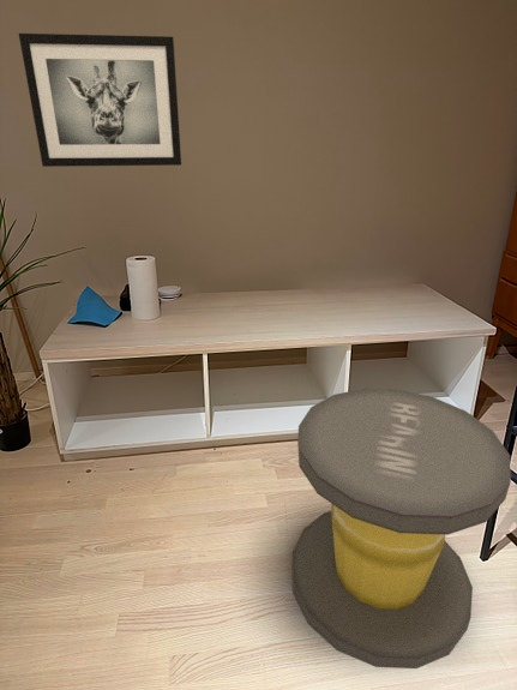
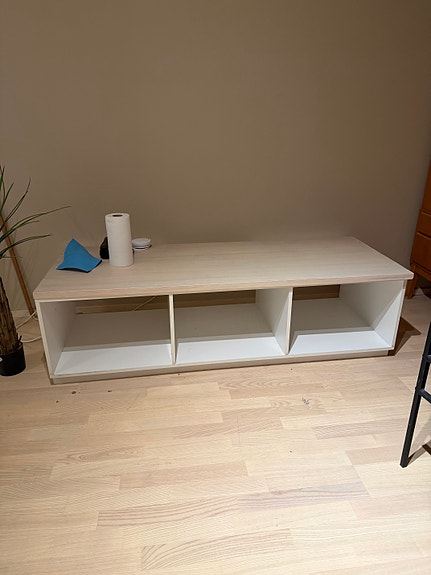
- stool (386, 516)
- wall art (106, 103)
